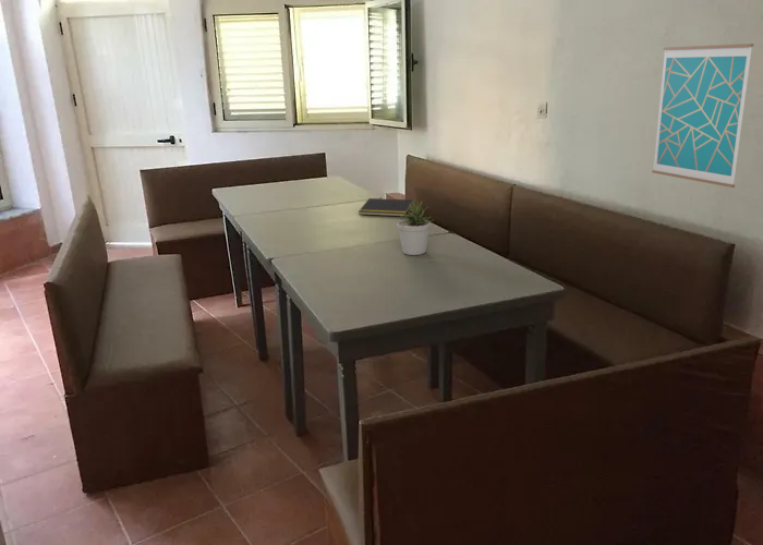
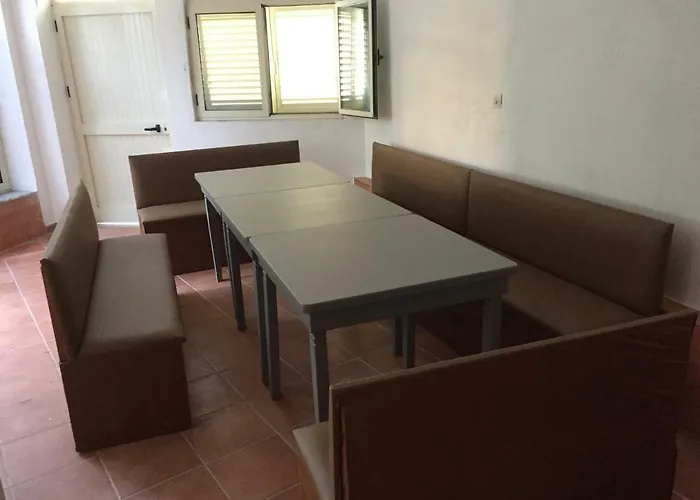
- potted plant (415, 227)
- notepad (386, 206)
- wall art (698, 114)
